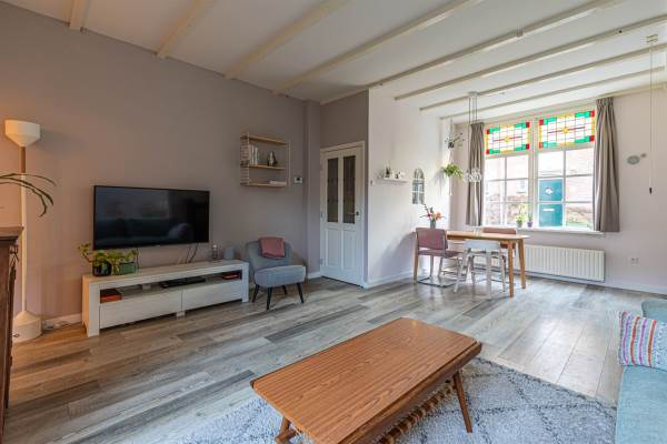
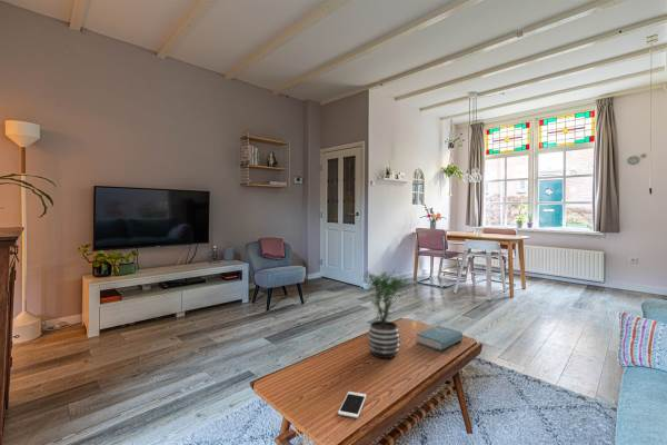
+ book (439, 337)
+ cell phone (352, 403)
+ potted plant (385, 310)
